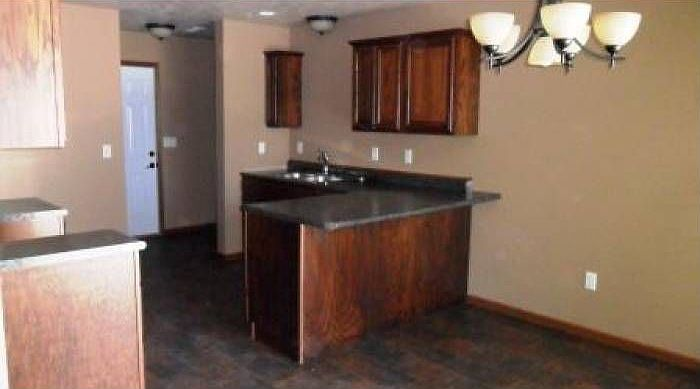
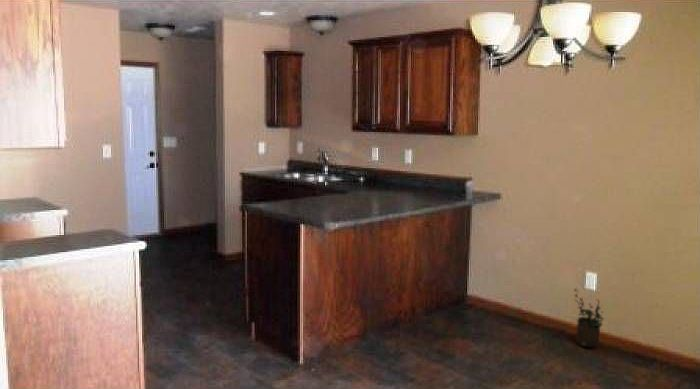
+ potted plant (588, 319)
